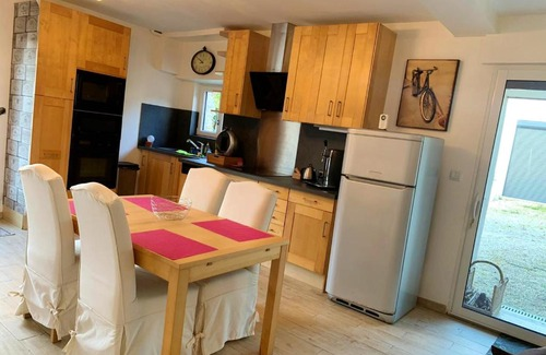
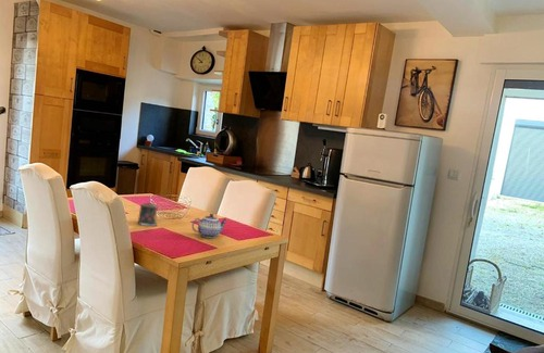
+ teapot (209, 225)
+ candle (149, 213)
